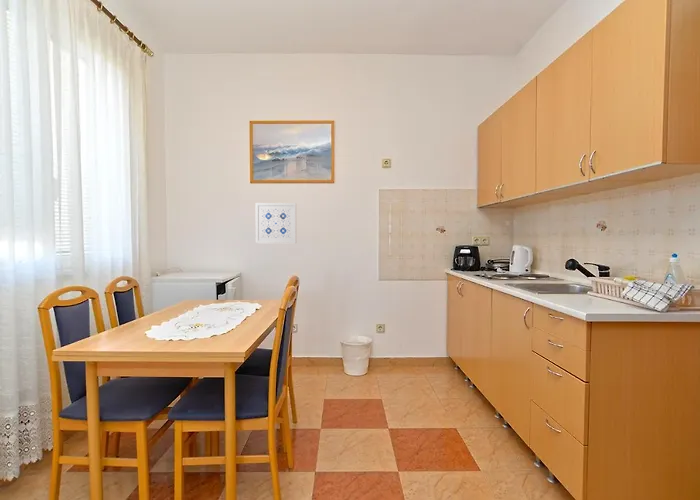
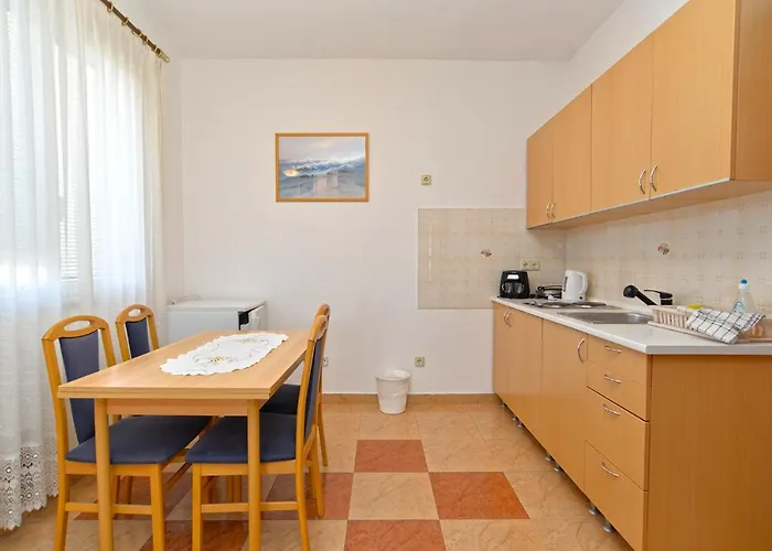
- wall art (276, 223)
